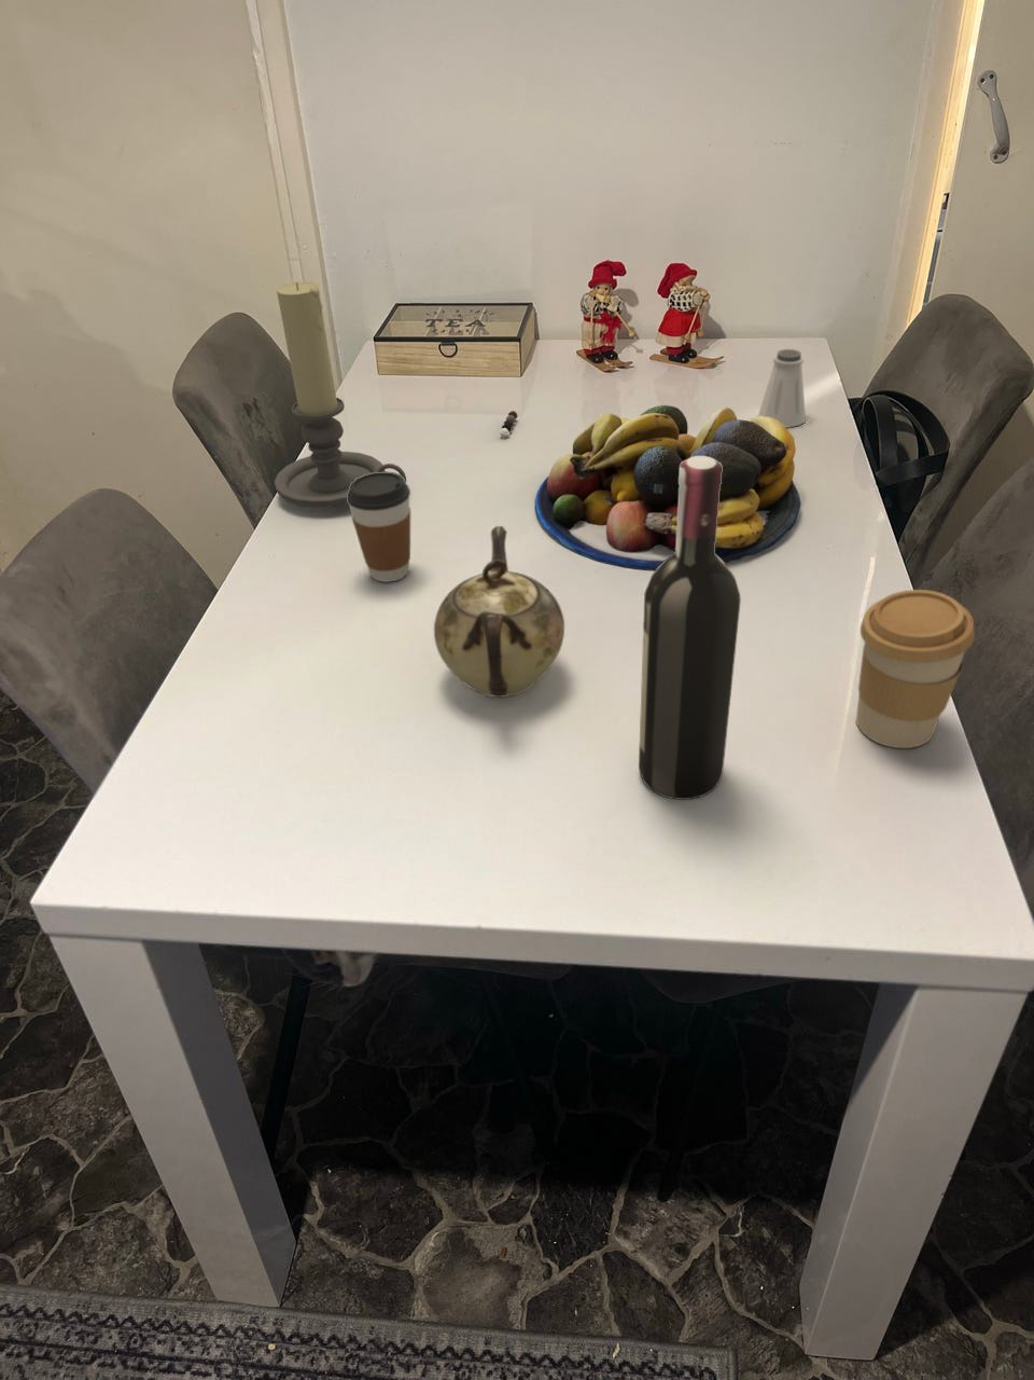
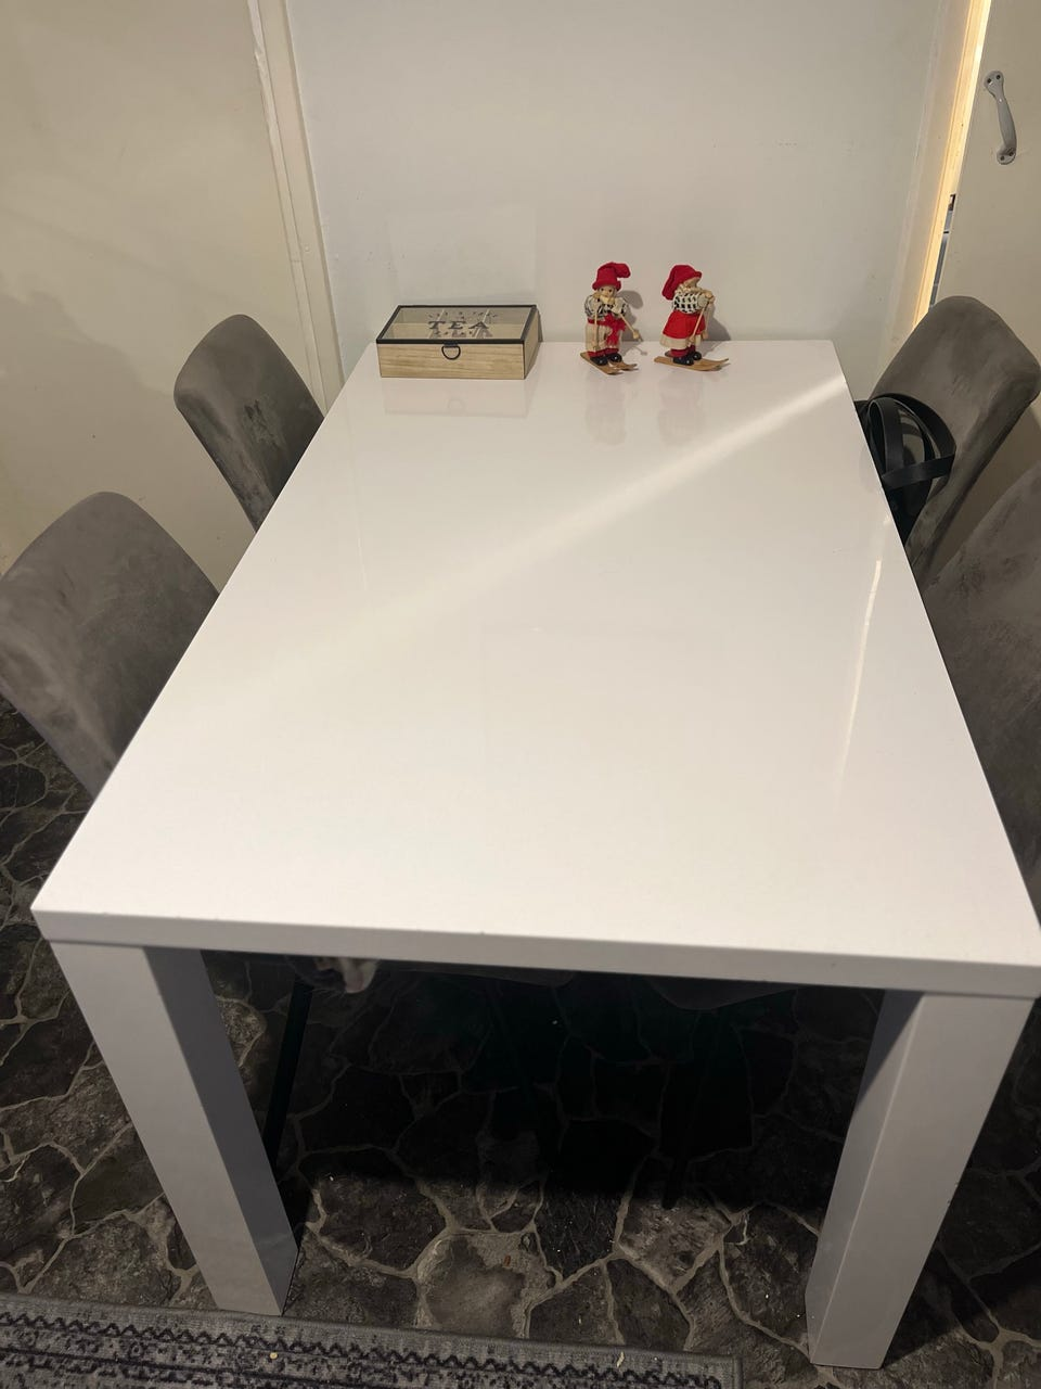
- pepper shaker (508, 424)
- saltshaker (785, 386)
- candle holder (326, 393)
- coffee cup (382, 528)
- teapot (497, 614)
- coffee cup (907, 668)
- wine bottle (690, 633)
- fruit bowl (665, 459)
